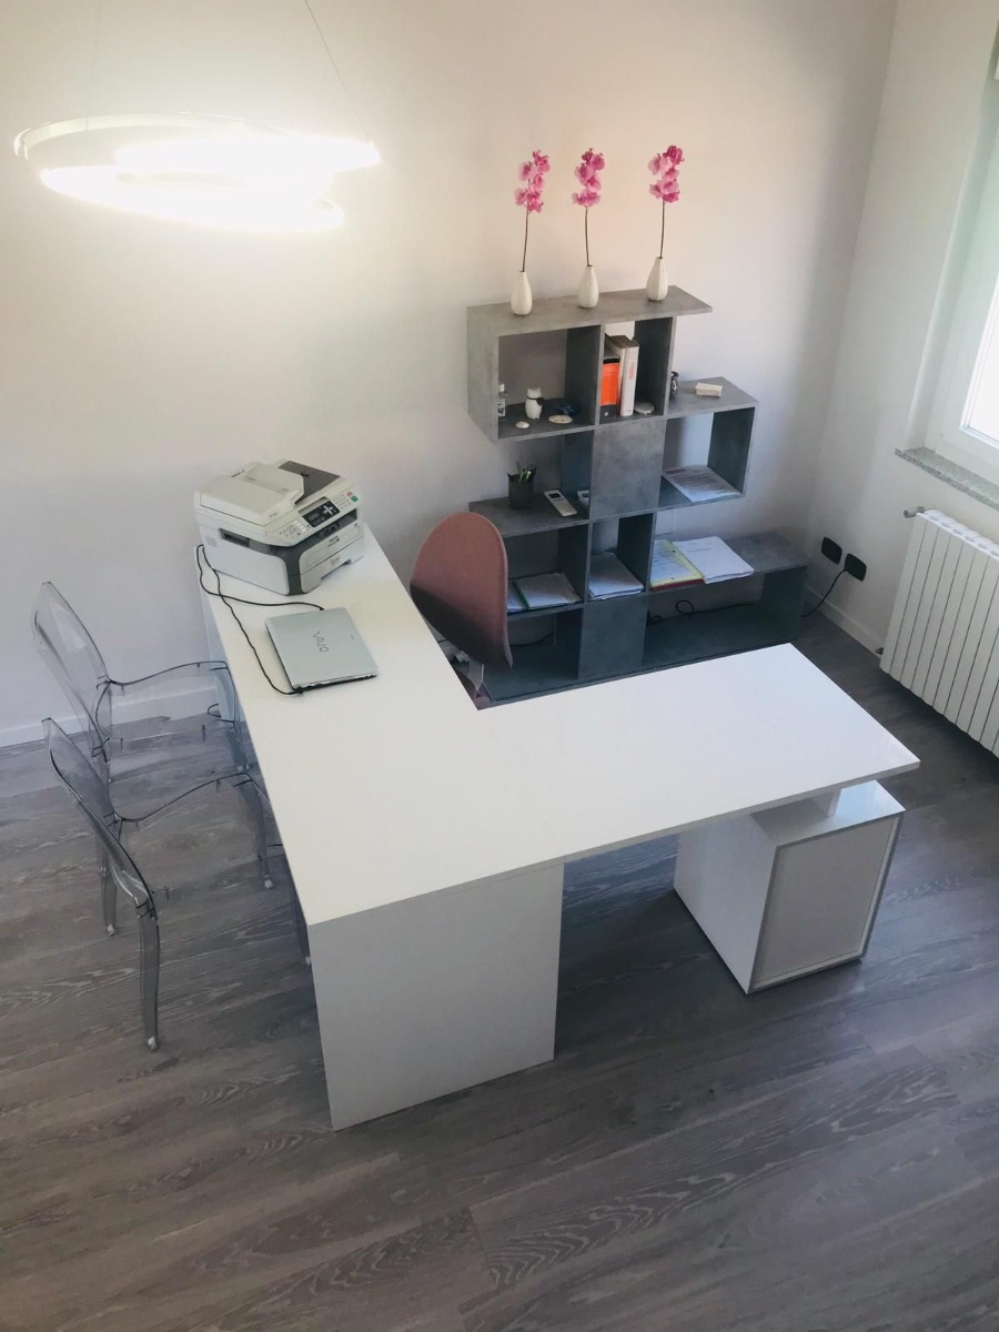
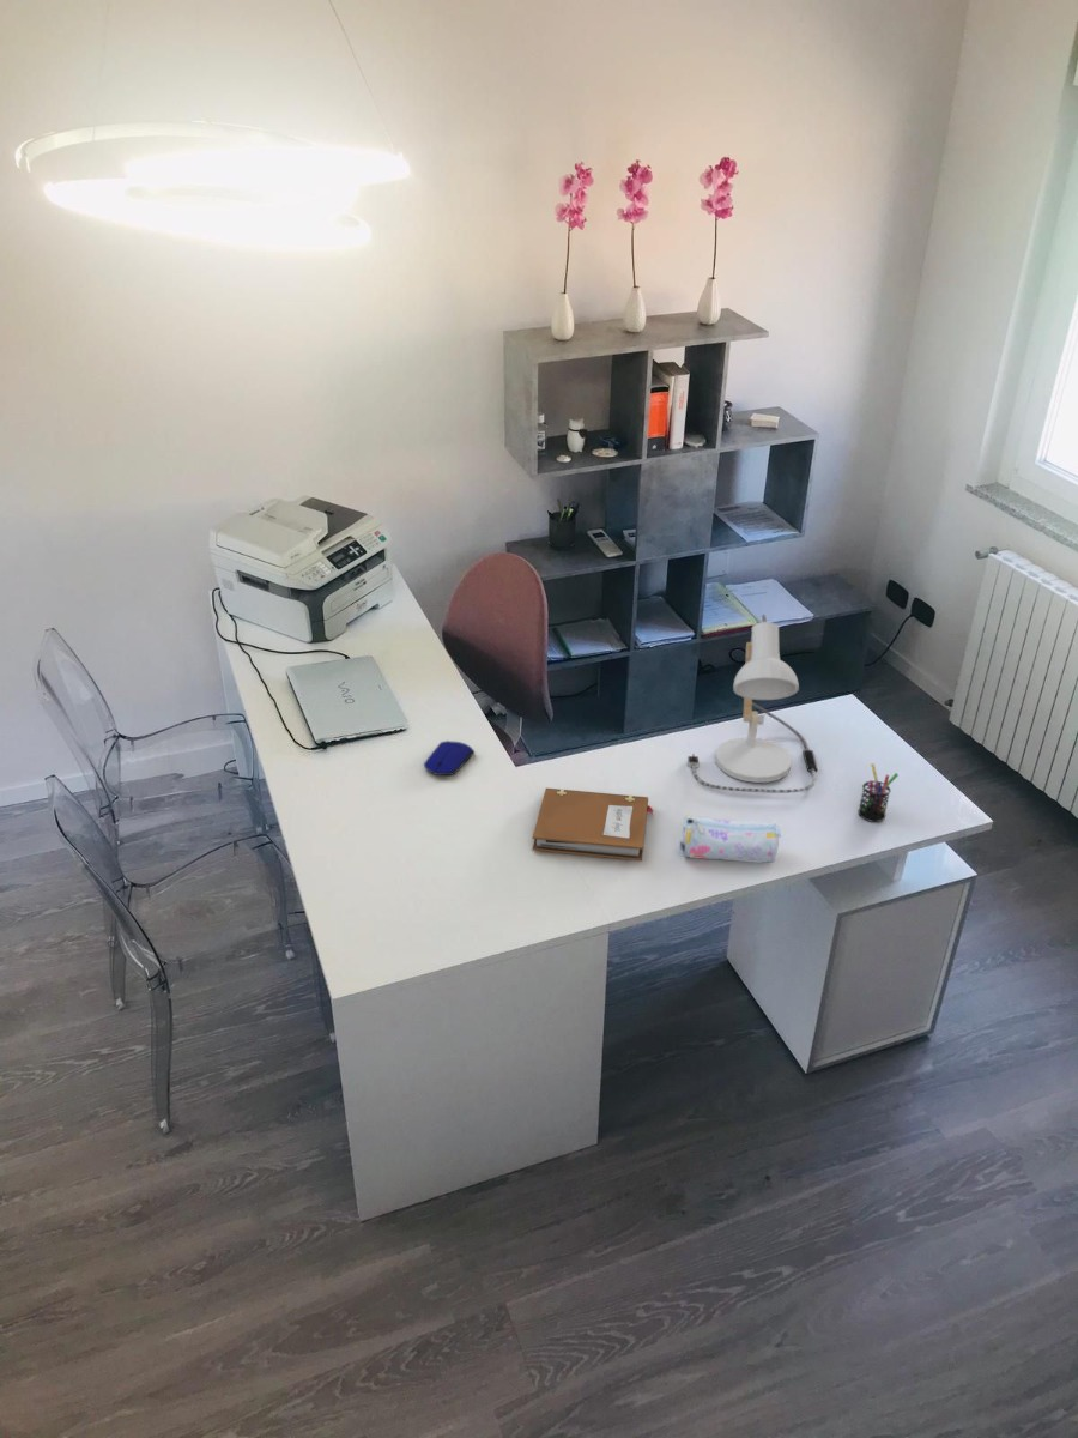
+ desk lamp (759, 690)
+ pencil case (729, 838)
+ pen holder (879, 791)
+ computer mouse (448, 756)
+ notebook (594, 821)
